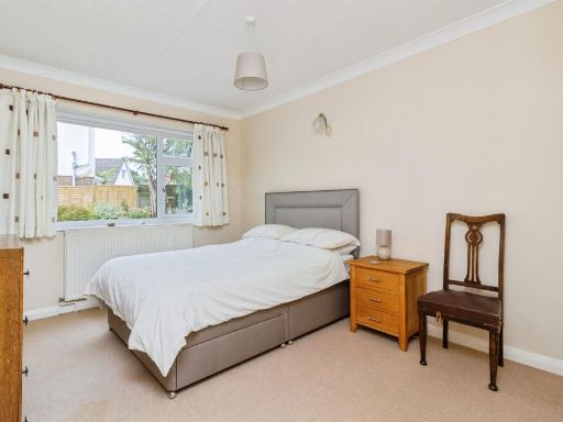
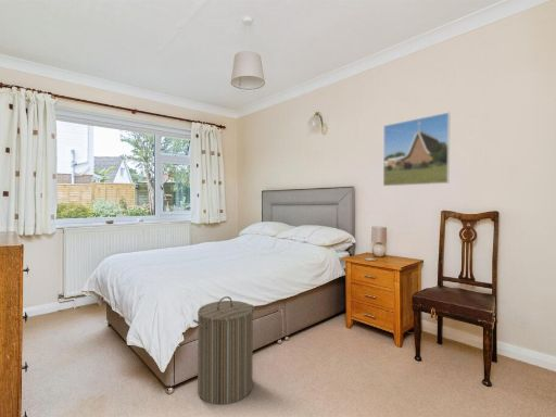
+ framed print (414, 152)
+ laundry hamper (225, 342)
